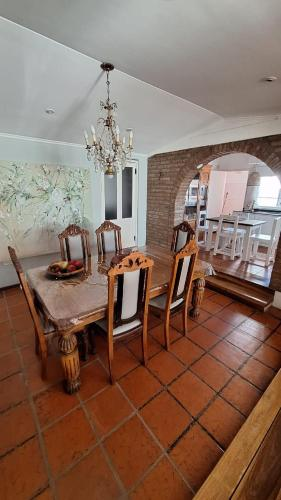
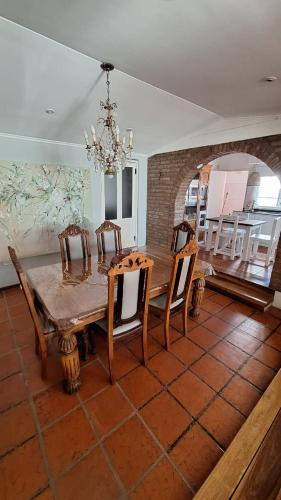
- fruit basket (65, 267)
